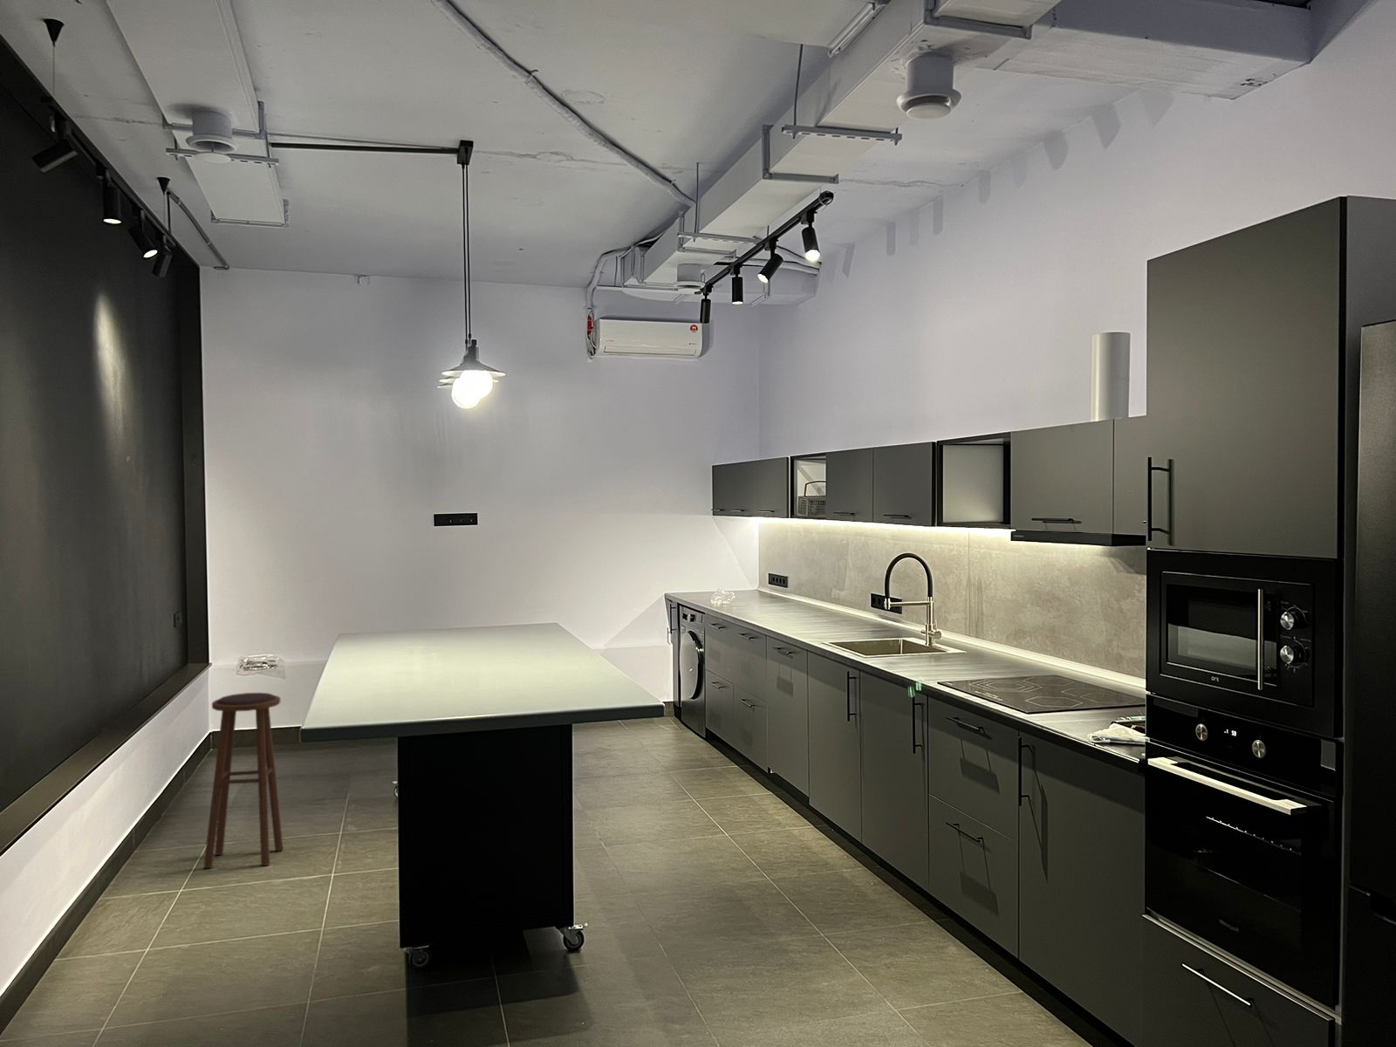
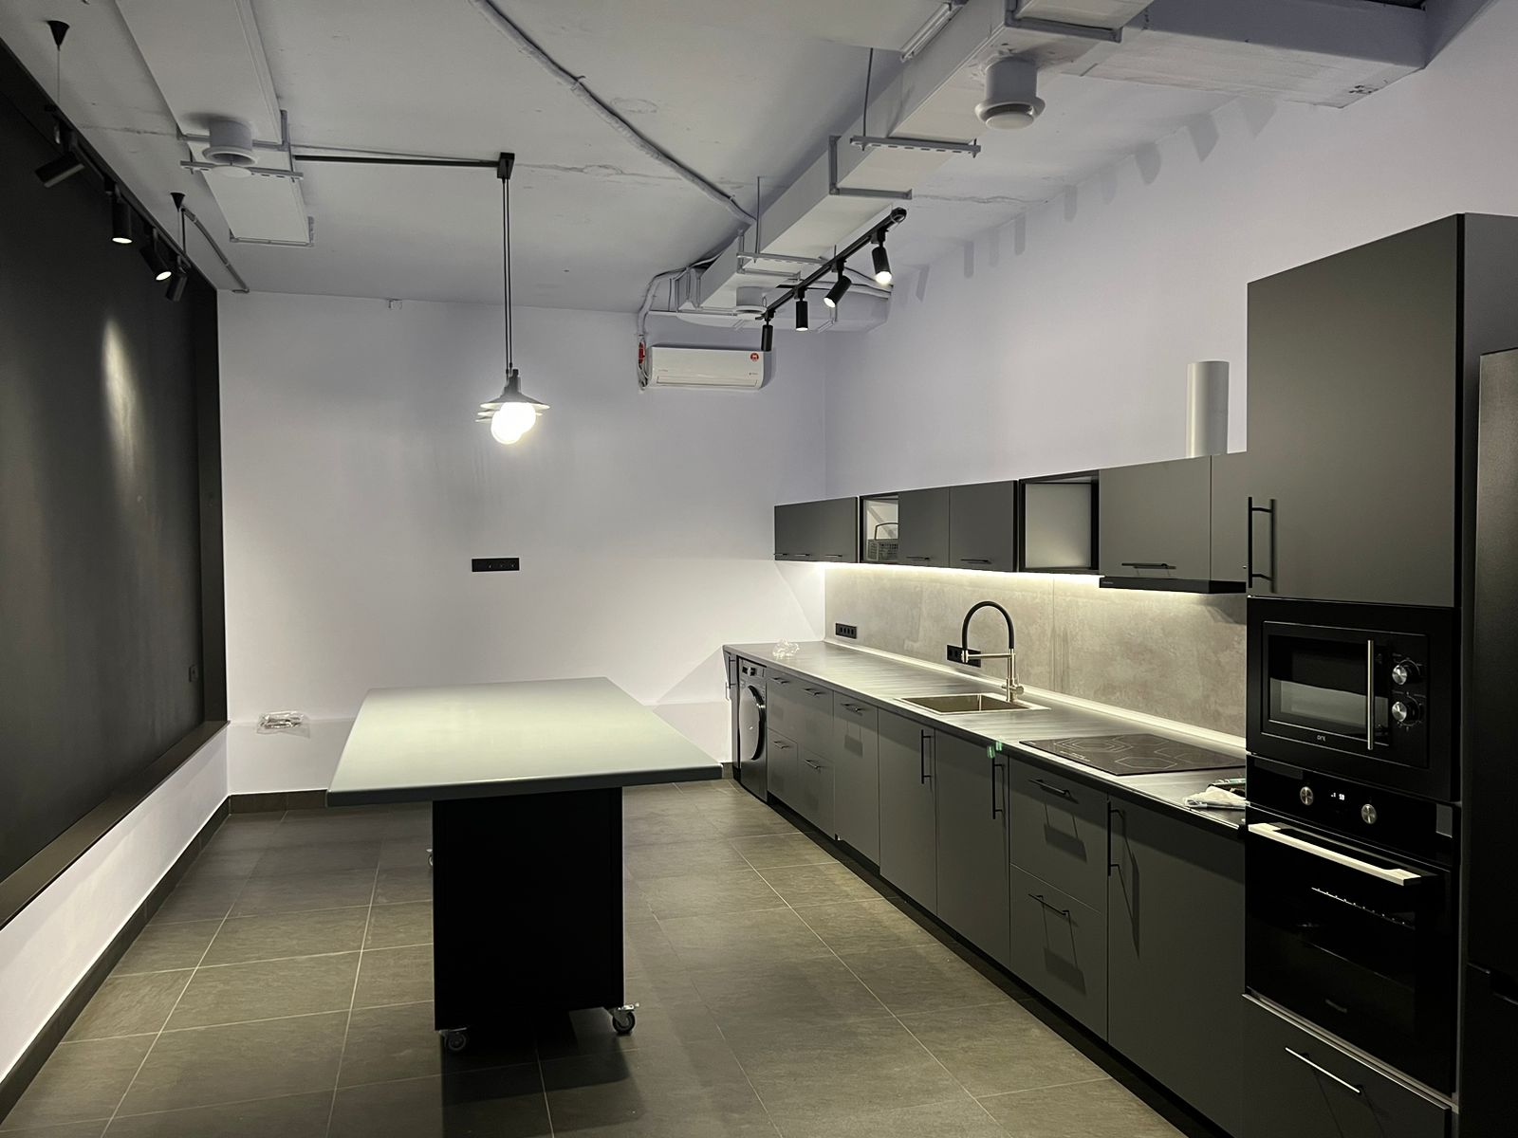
- stool (244, 779)
